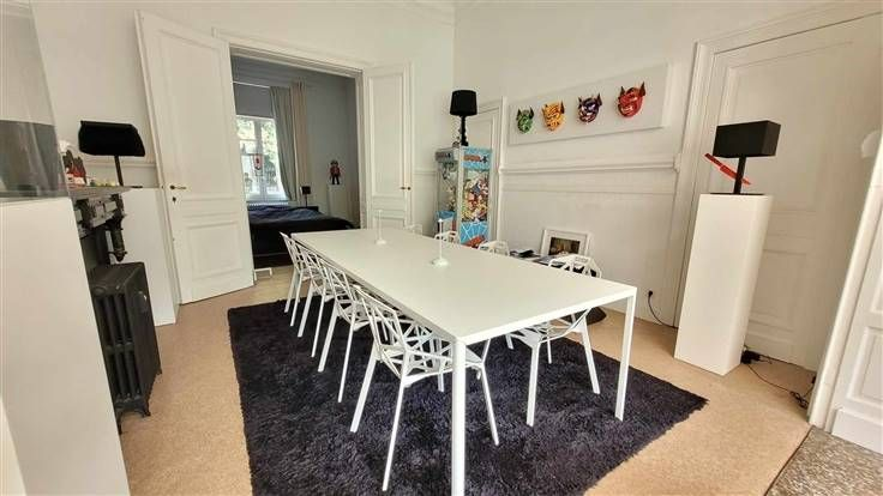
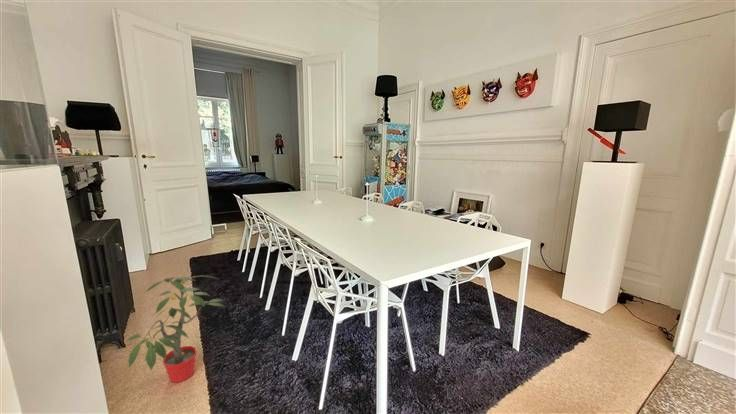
+ potted plant (182, 326)
